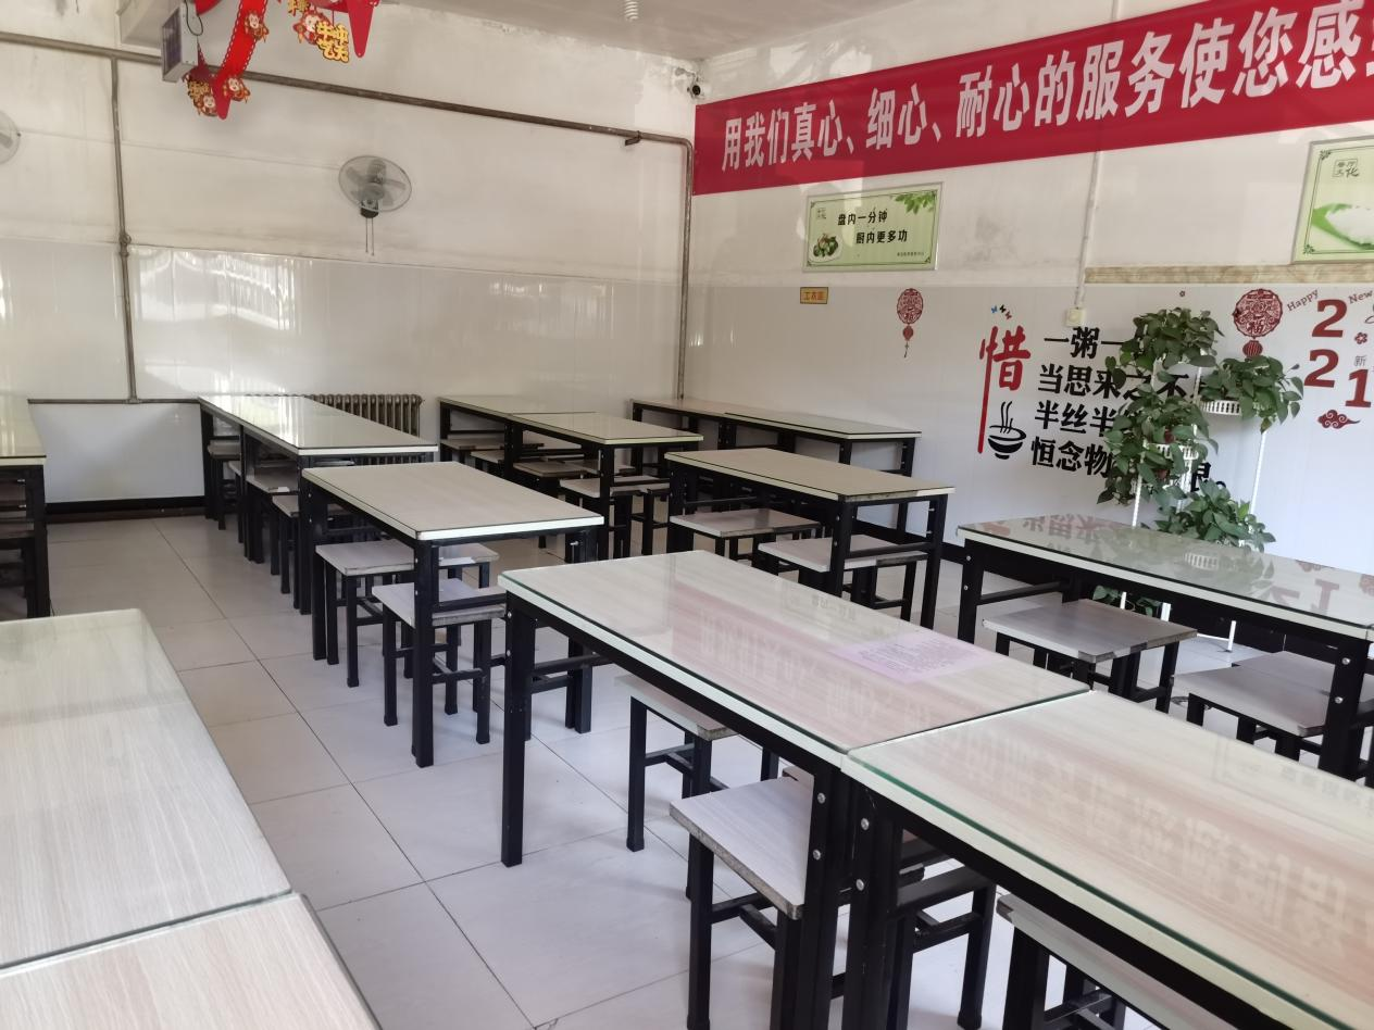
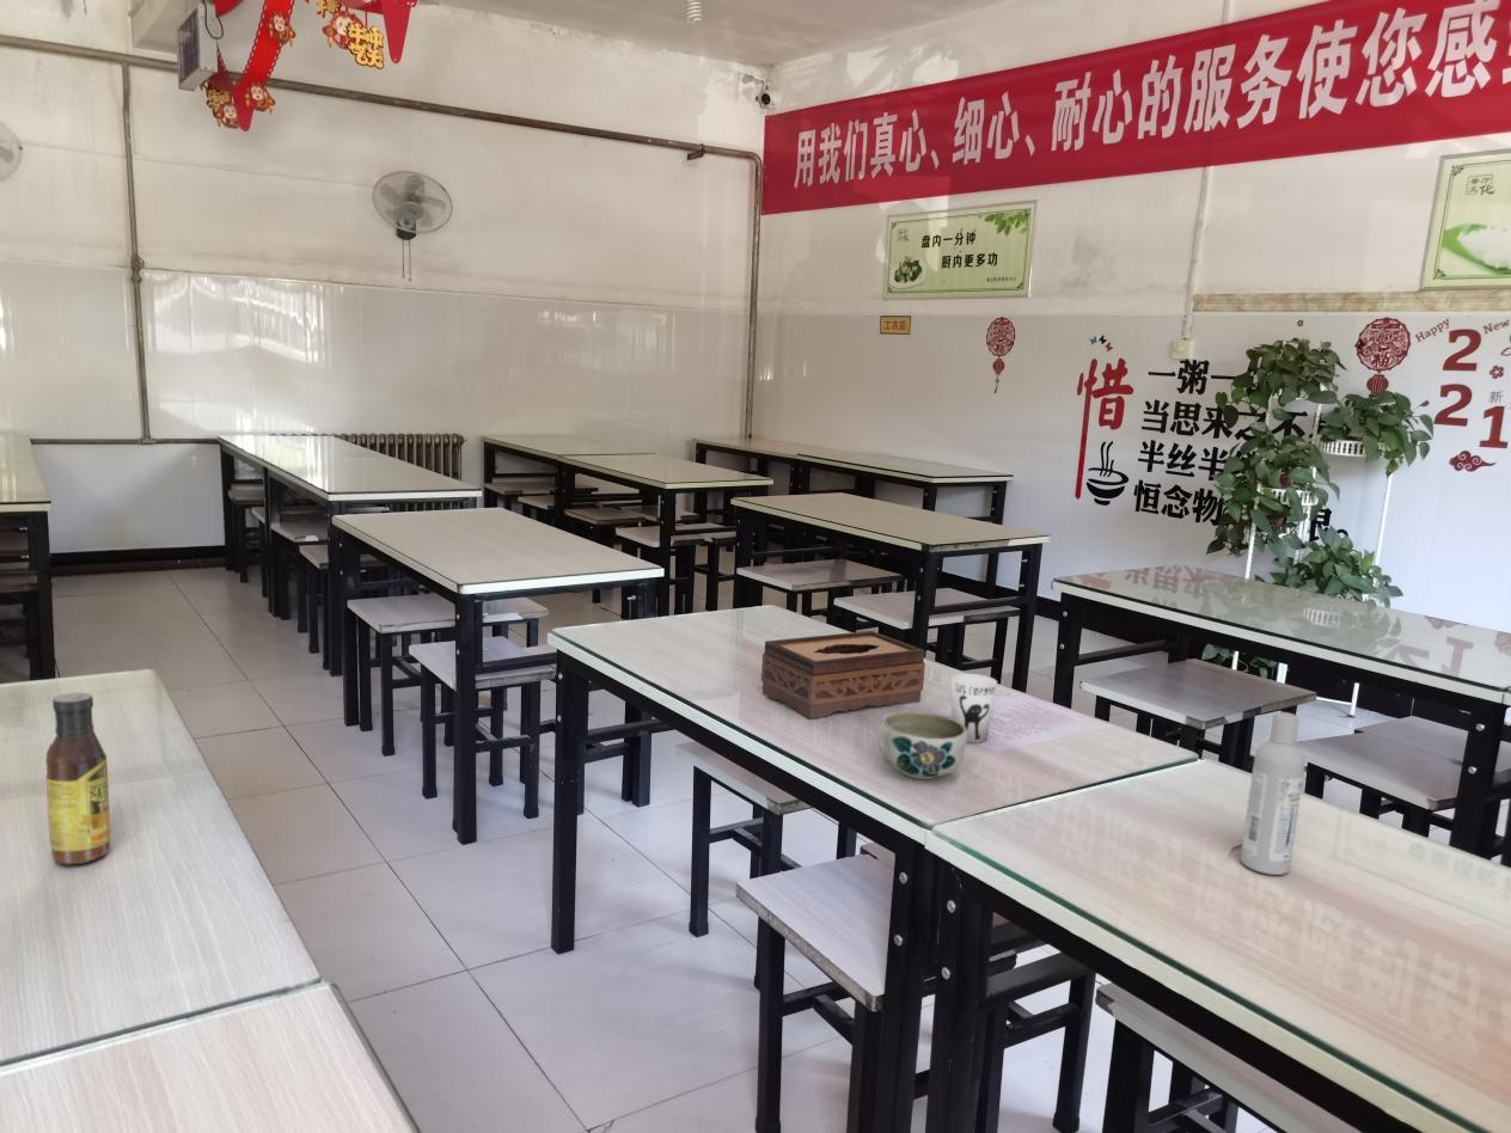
+ sauce bottle (77, 777)
+ bottle (1274, 790)
+ bowl (922, 747)
+ tissue box (843, 672)
+ cup (971, 708)
